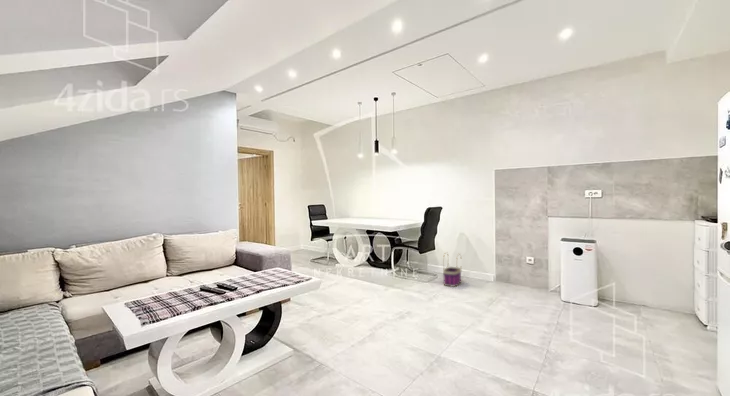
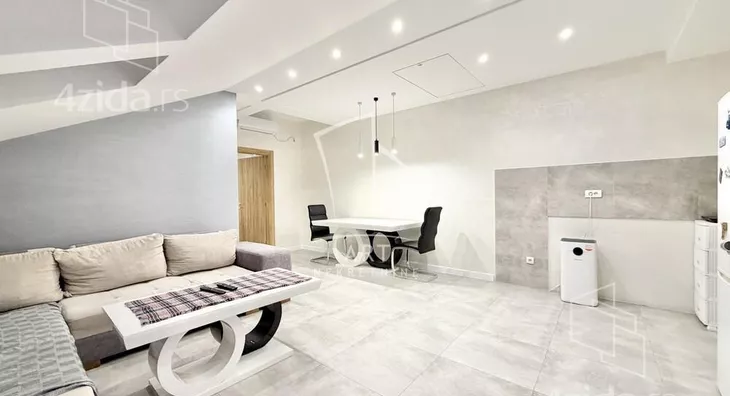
- basket (452, 268)
